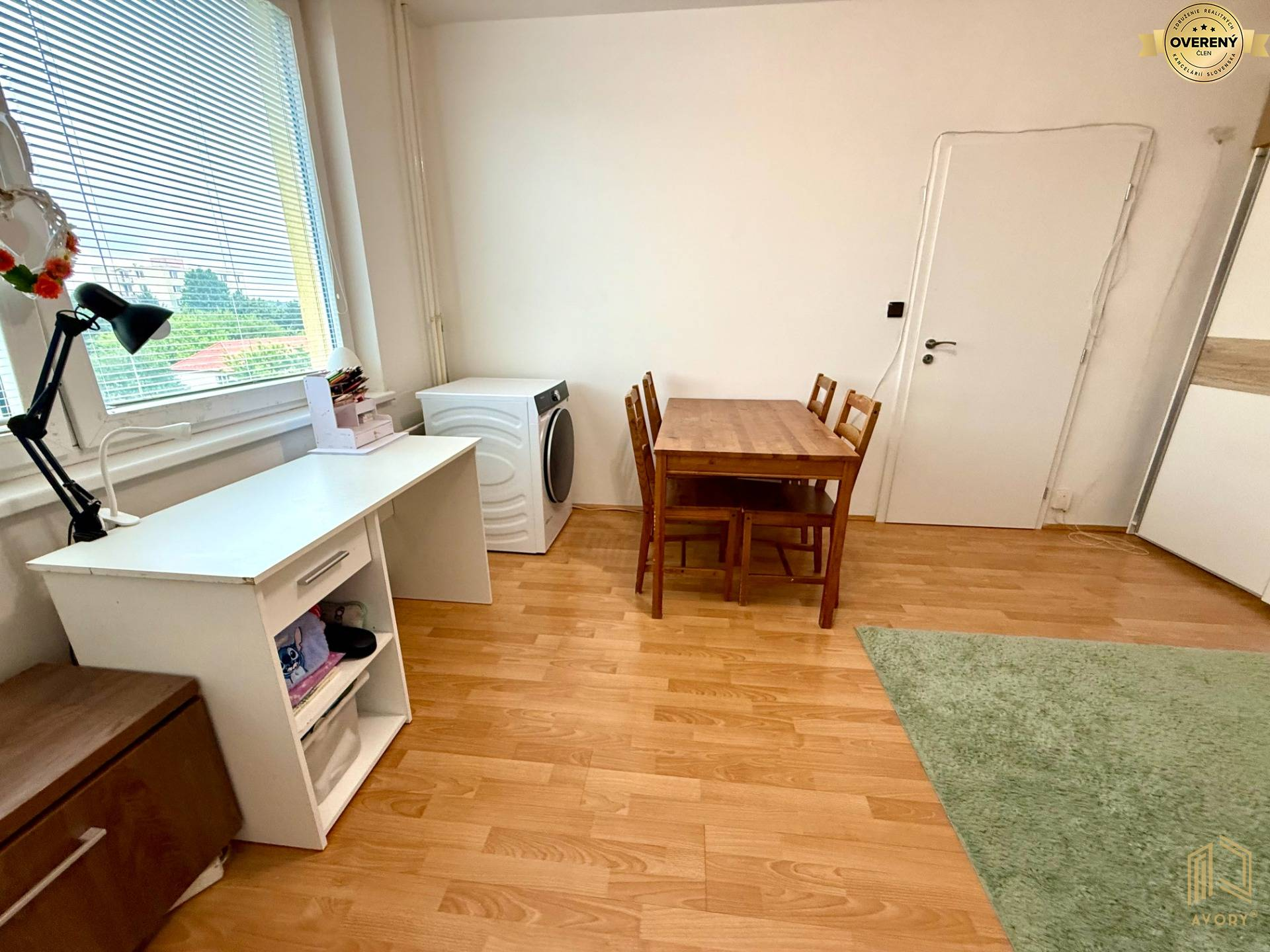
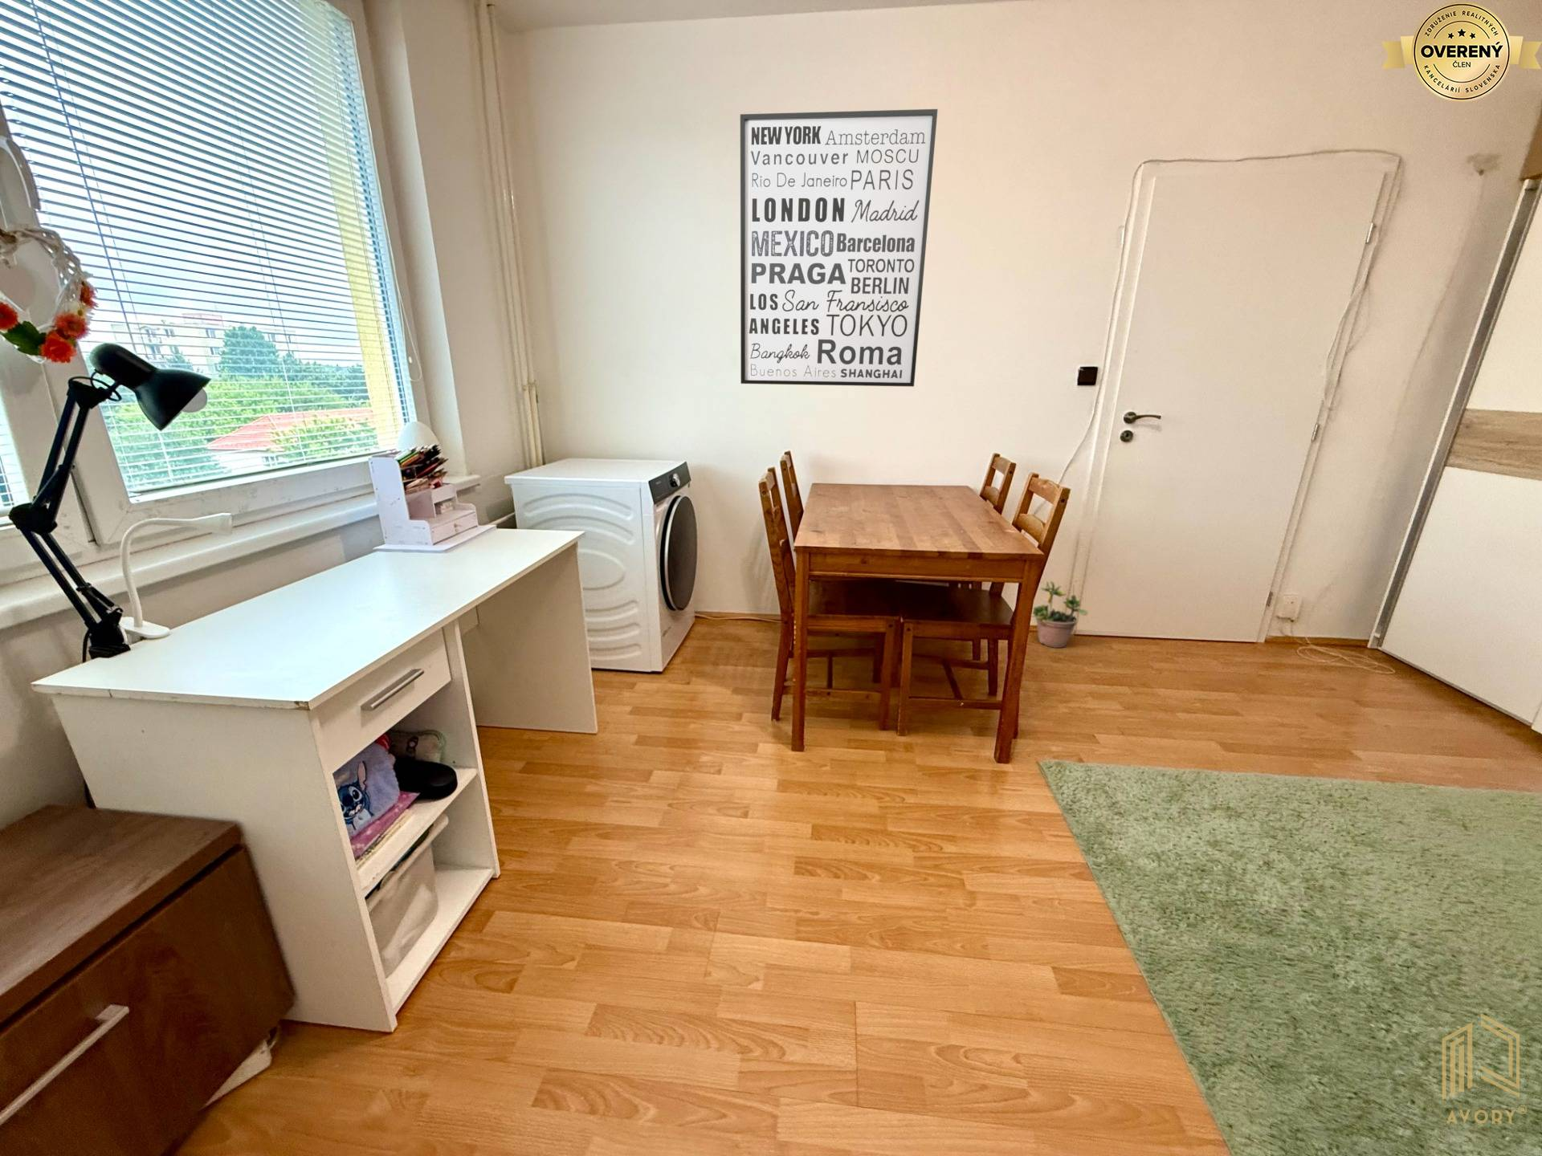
+ wall art (832, 257)
+ potted plant (1054, 610)
